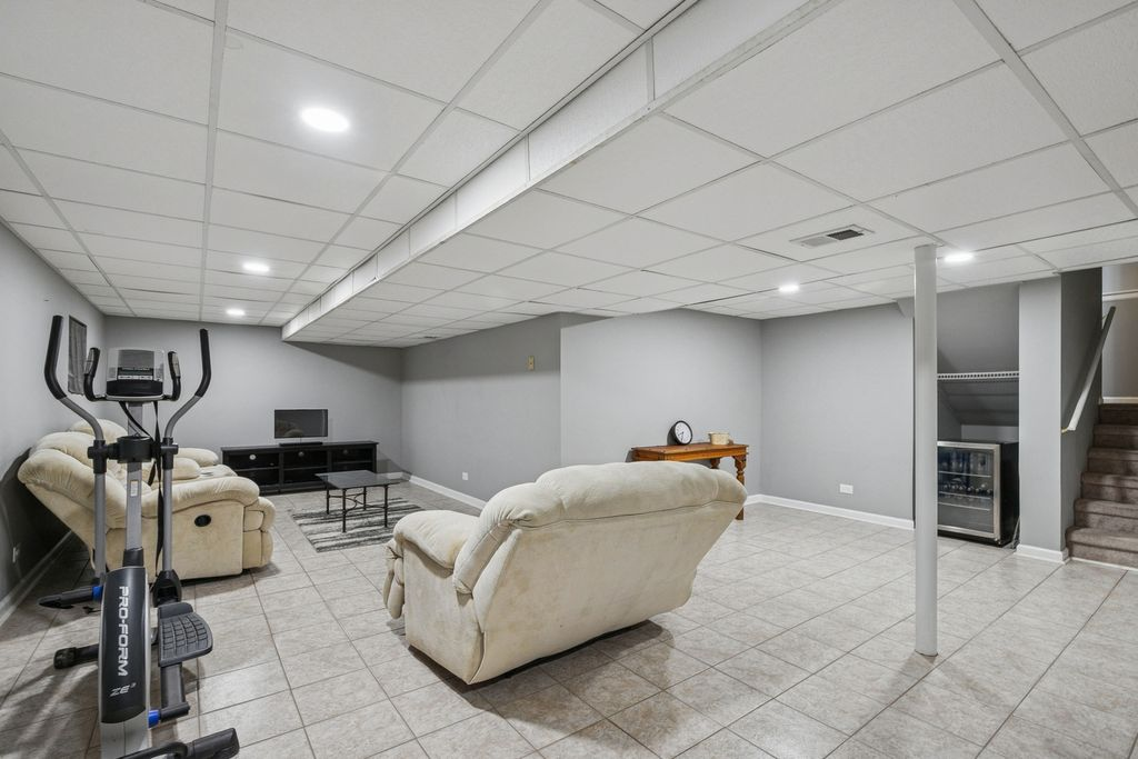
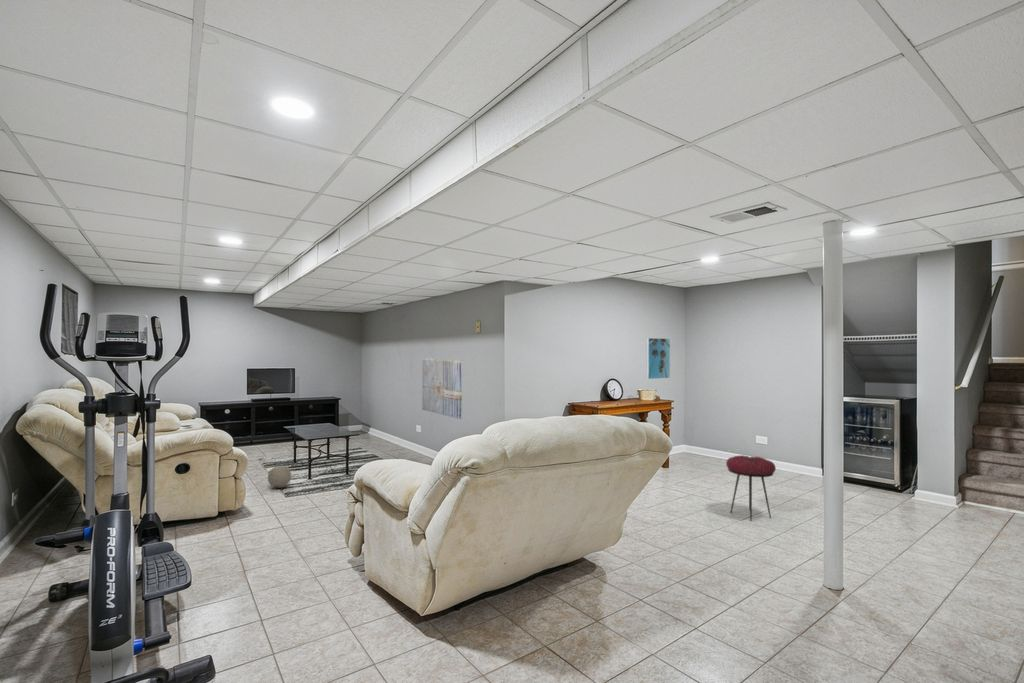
+ wall art (440, 386)
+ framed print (658, 358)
+ ball (279, 476)
+ stool (750, 486)
